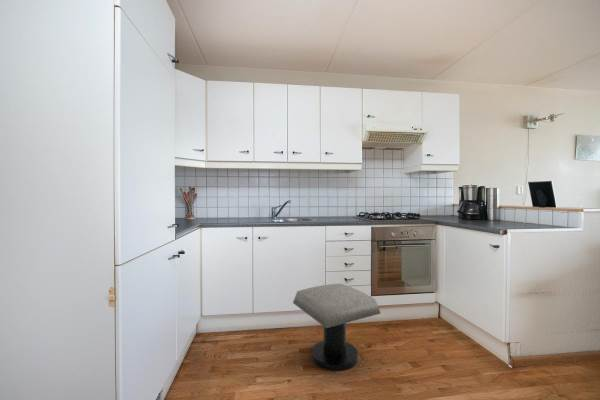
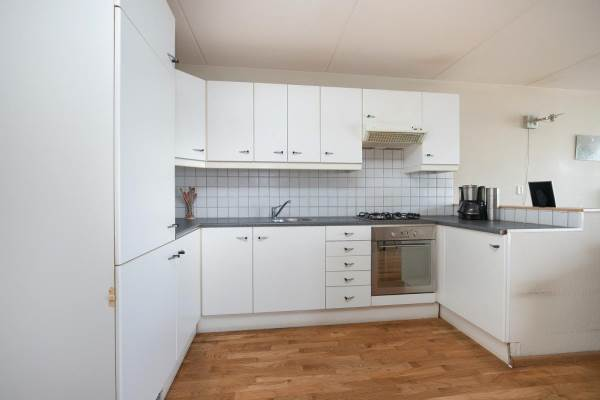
- stool (334, 323)
